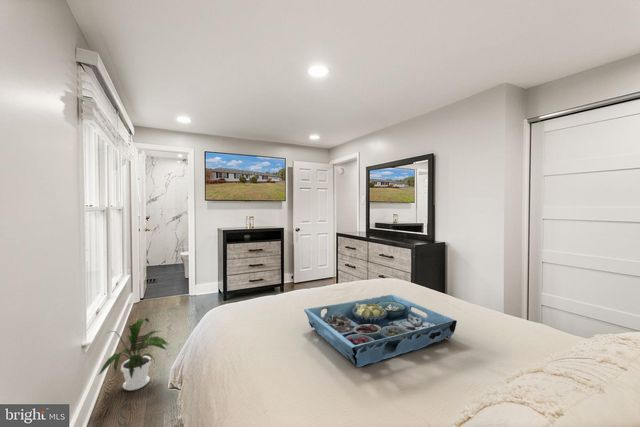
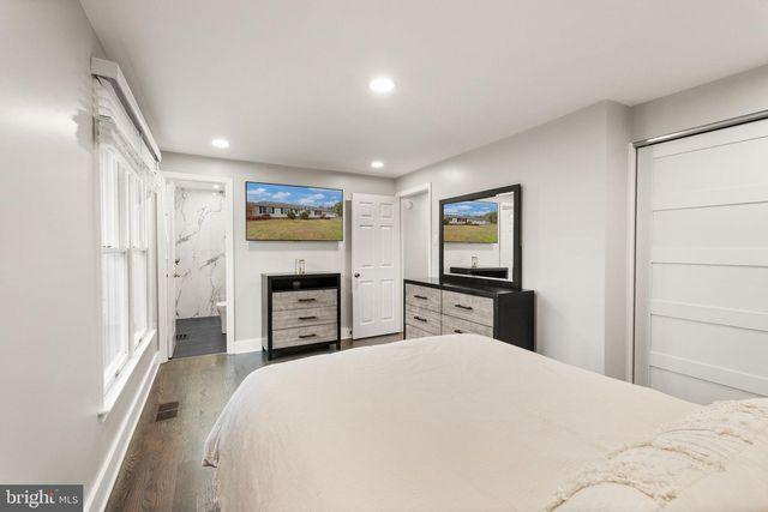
- serving tray (376, 322)
- house plant (137, 352)
